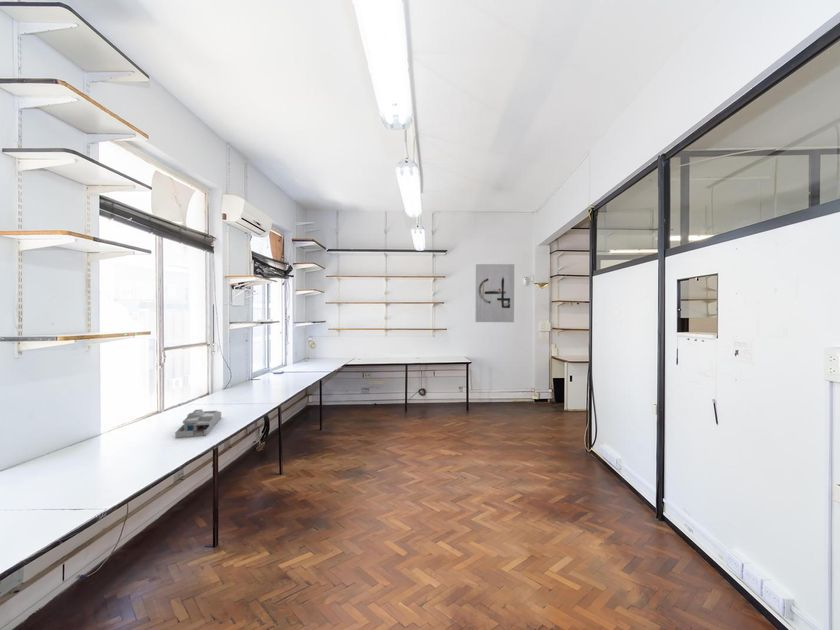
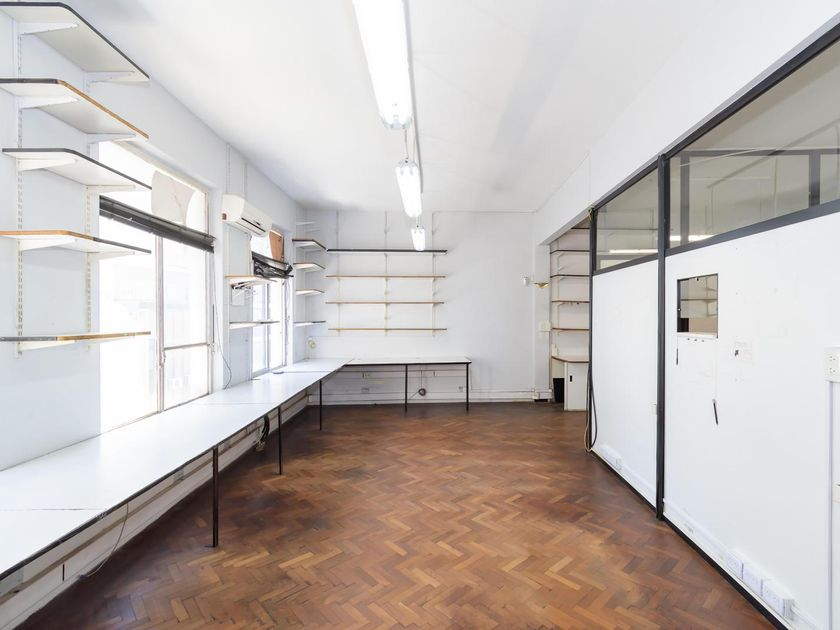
- desk organizer (200, 419)
- wall art (494, 293)
